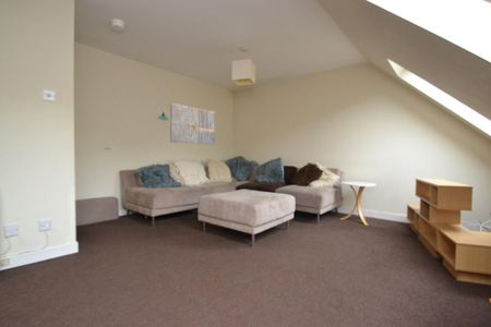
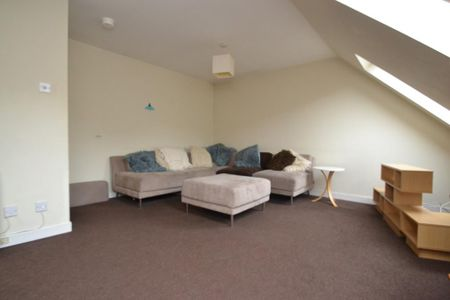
- wall art (194, 125)
